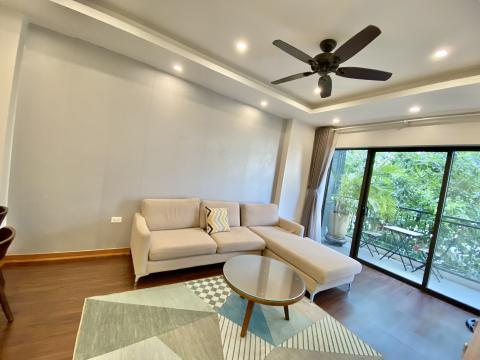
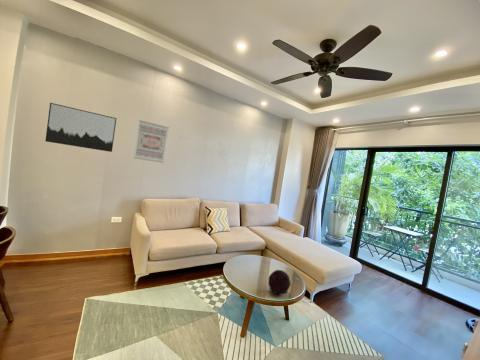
+ wall art (83, 129)
+ decorative orb (279, 282)
+ wall art (151, 142)
